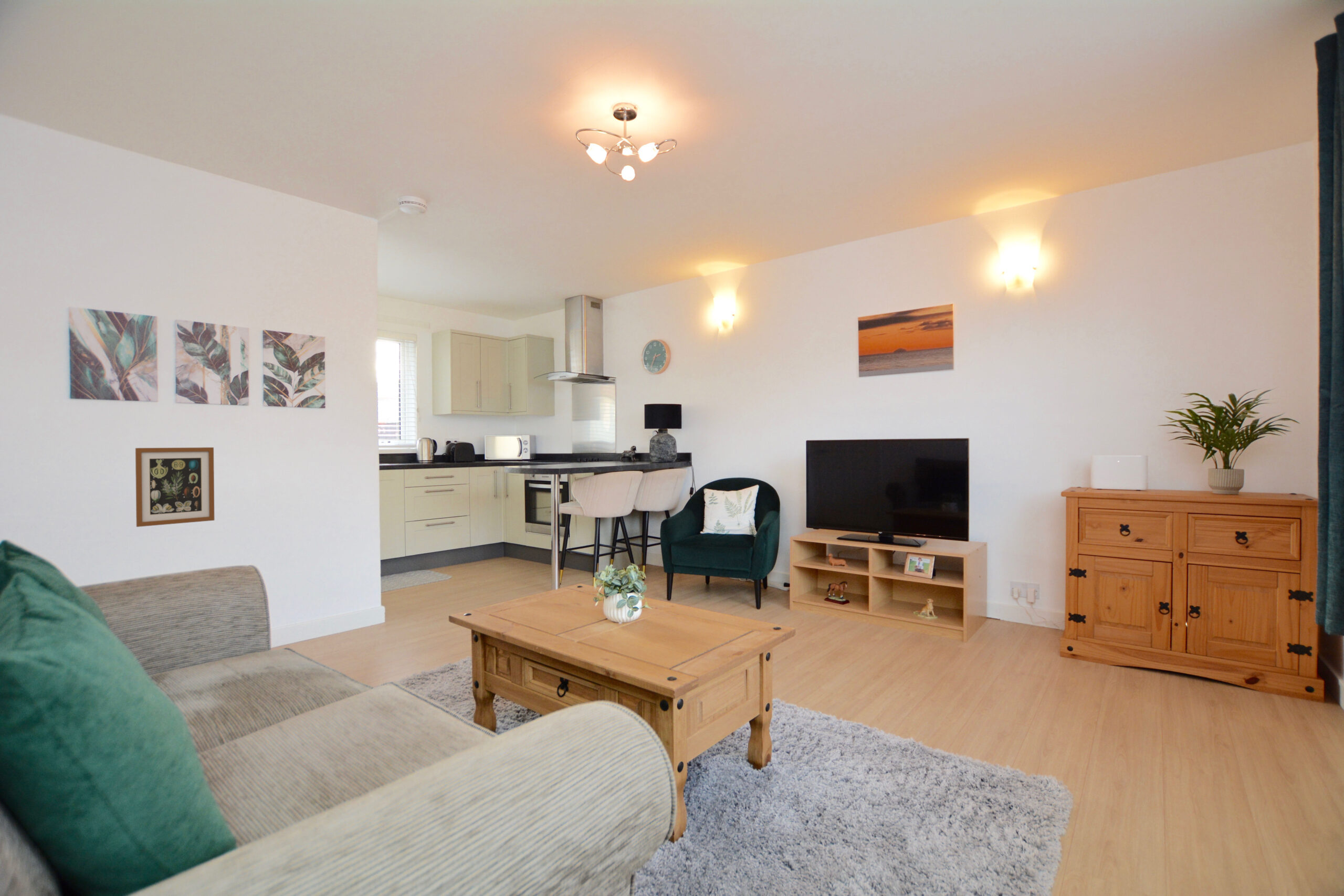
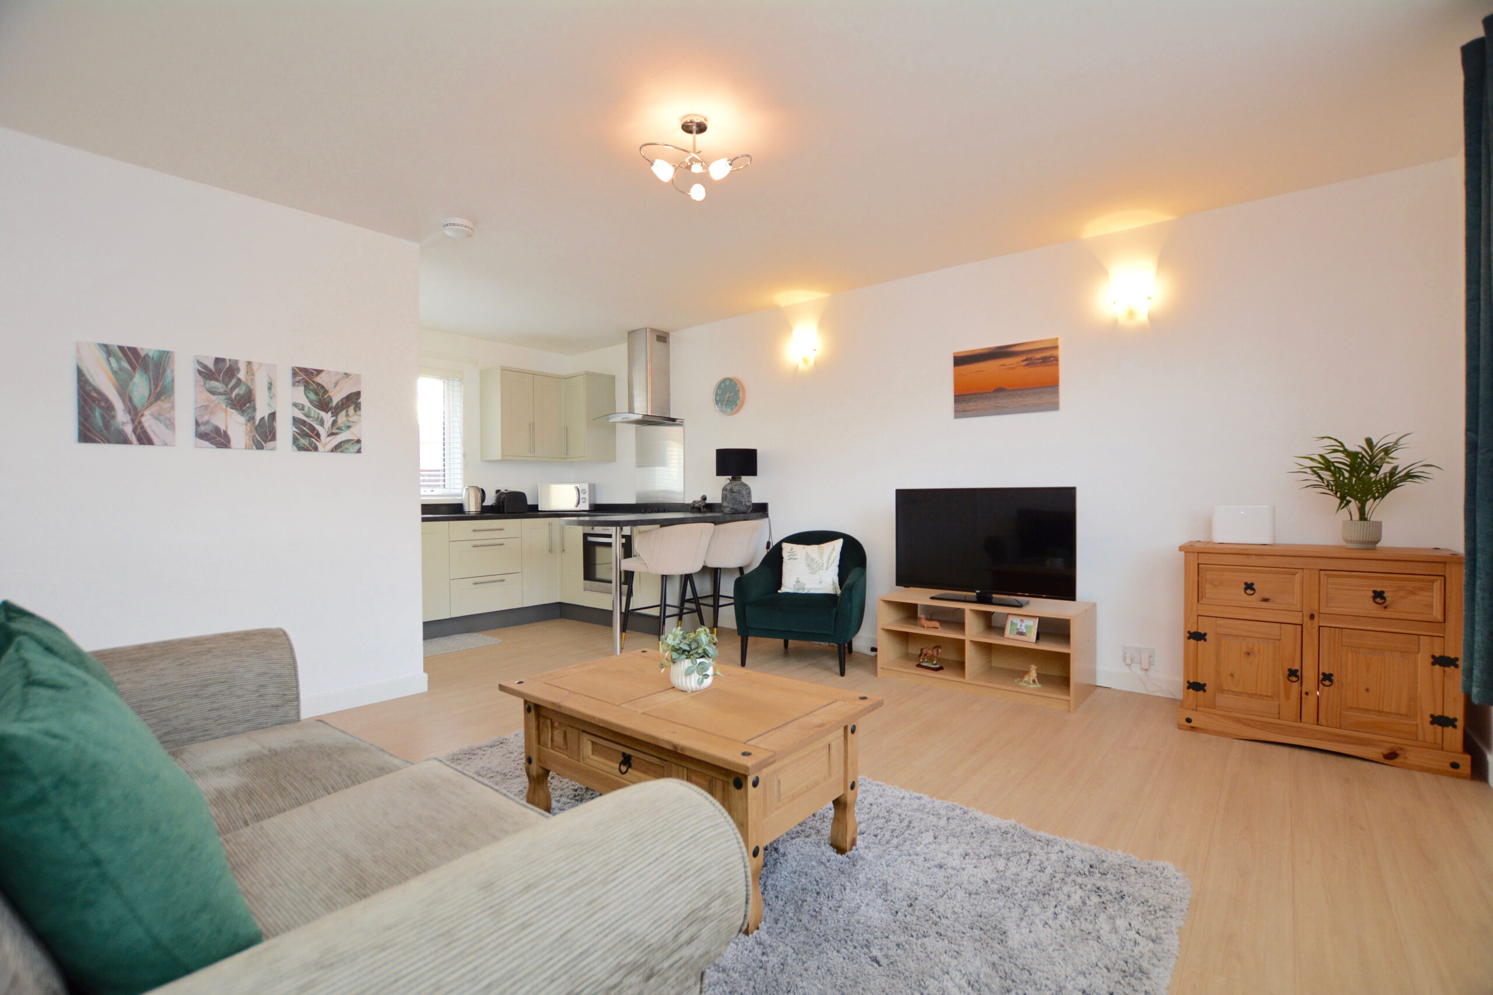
- wall art (176, 486)
